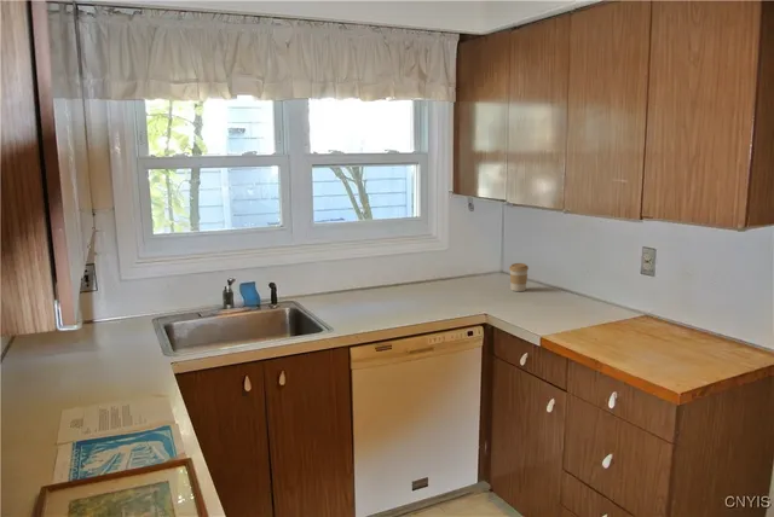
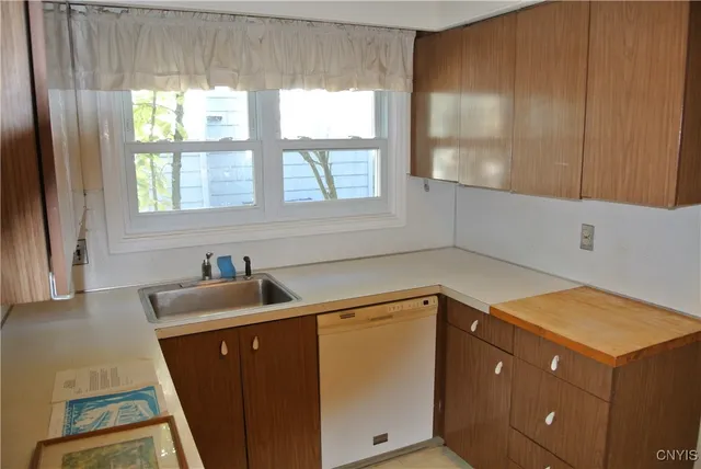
- coffee cup (518, 277)
